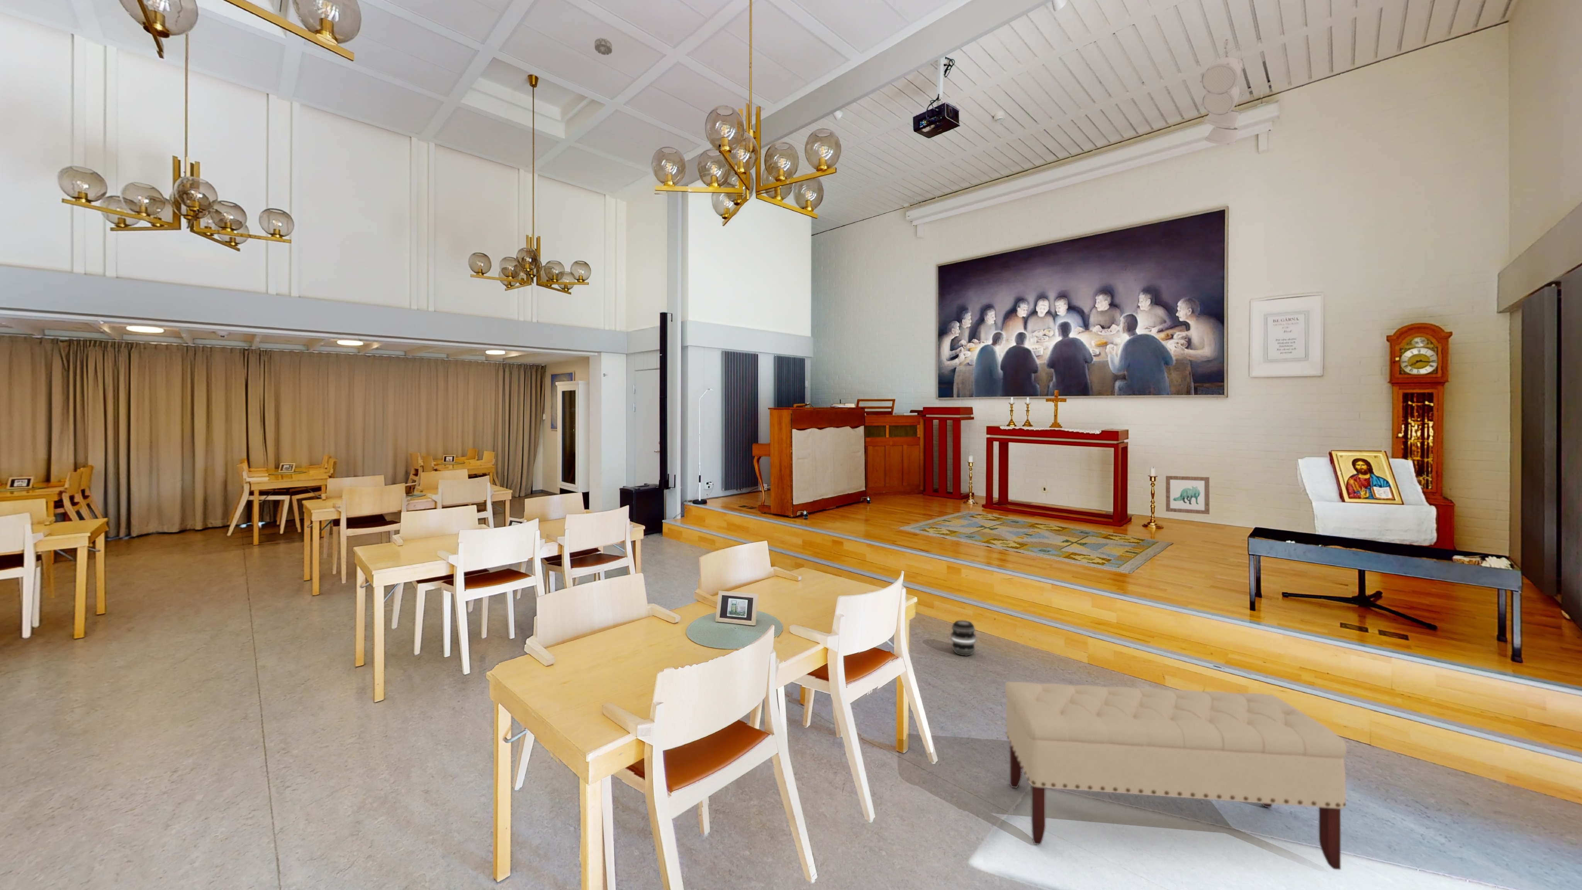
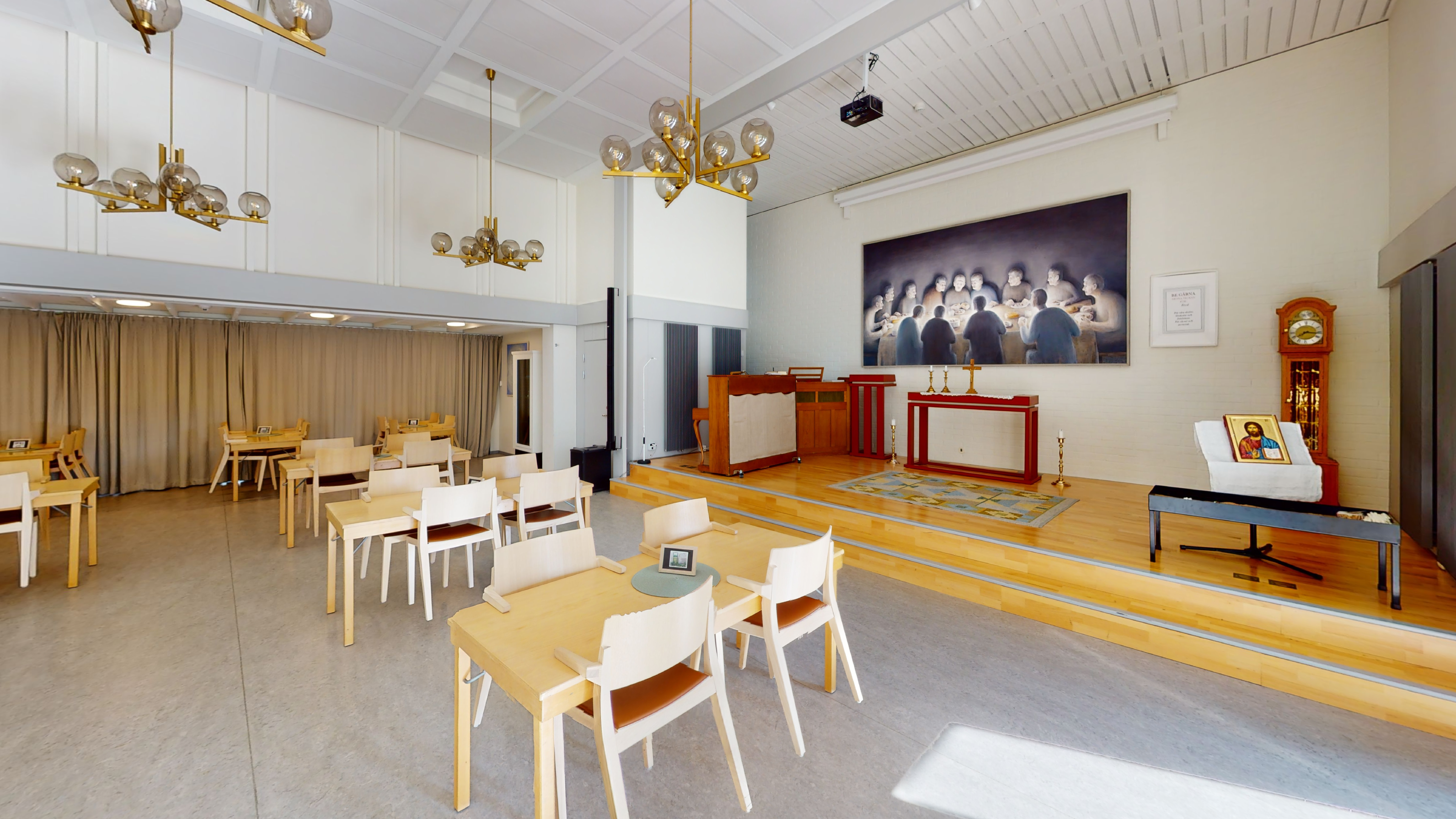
- smoke detector (603, 46)
- bench (1157, 763)
- wall art (1186, 494)
- speaker (964, 638)
- track light (1222, 96)
